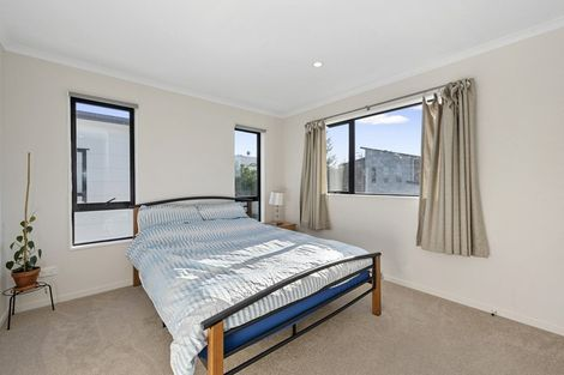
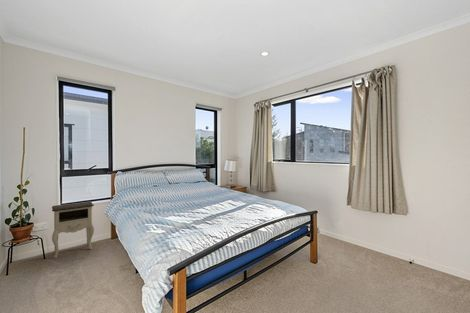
+ nightstand (73, 227)
